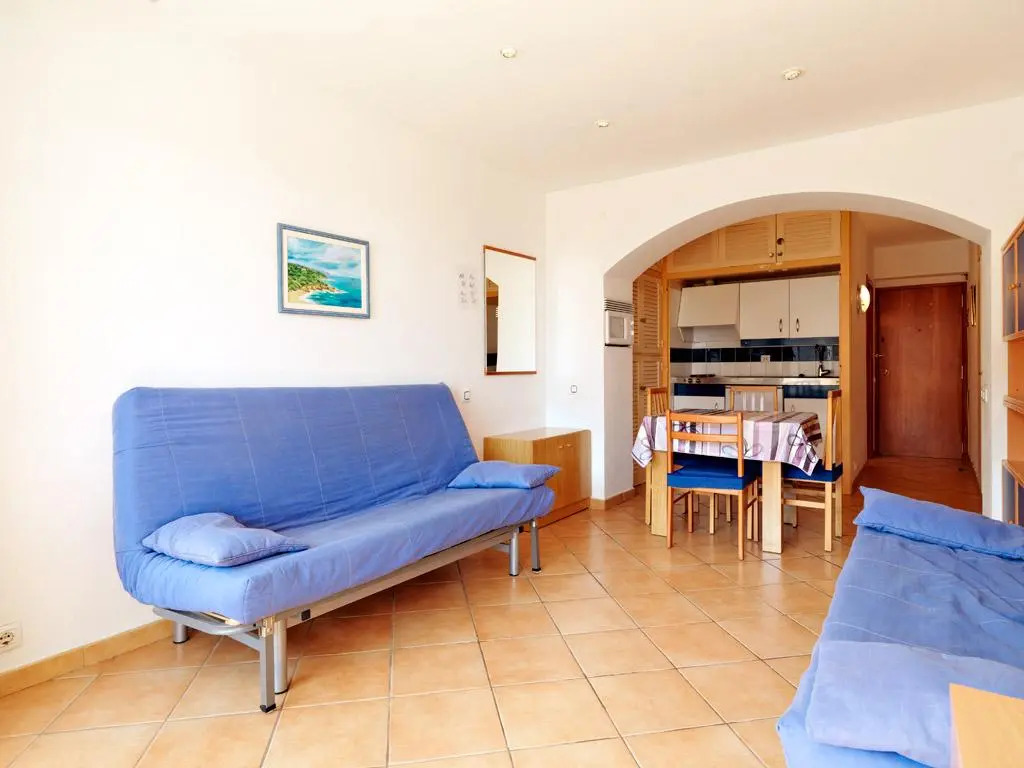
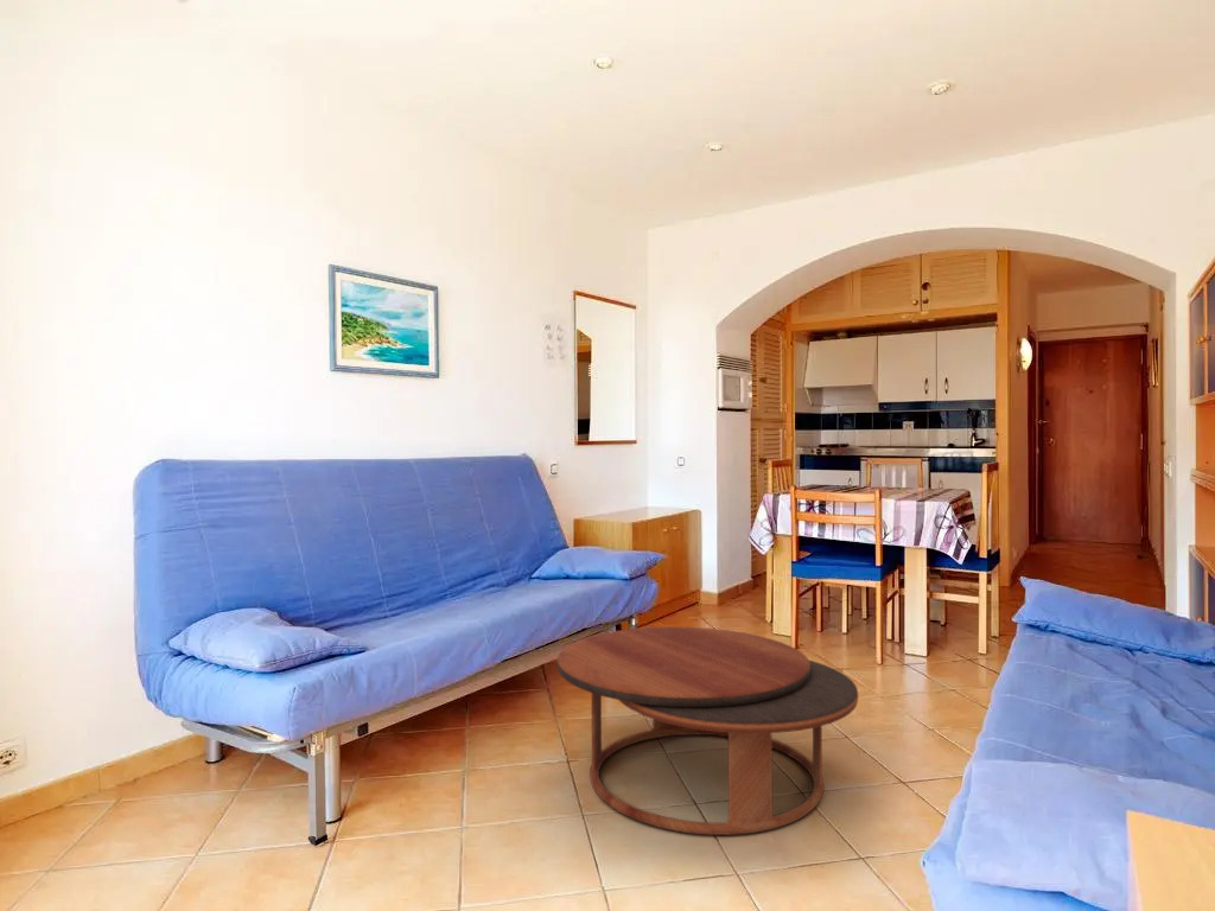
+ coffee table (701, 716)
